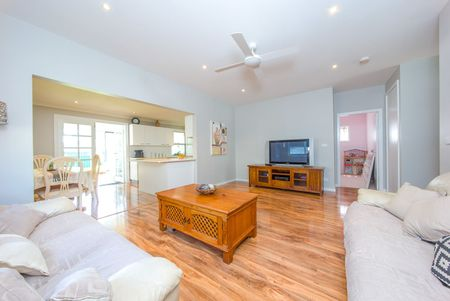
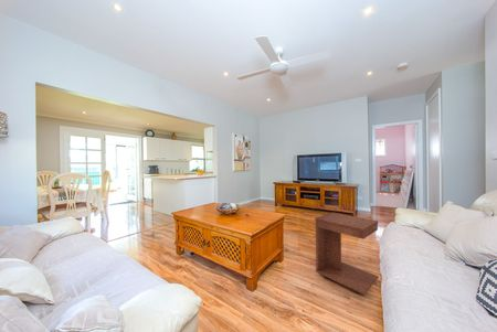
+ side table (340, 248)
